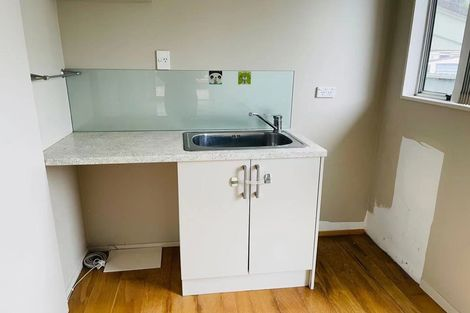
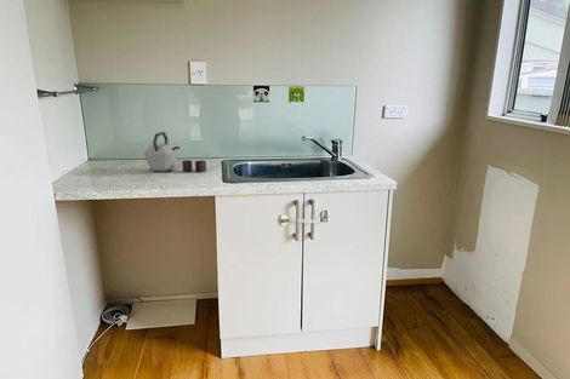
+ kettle (176, 151)
